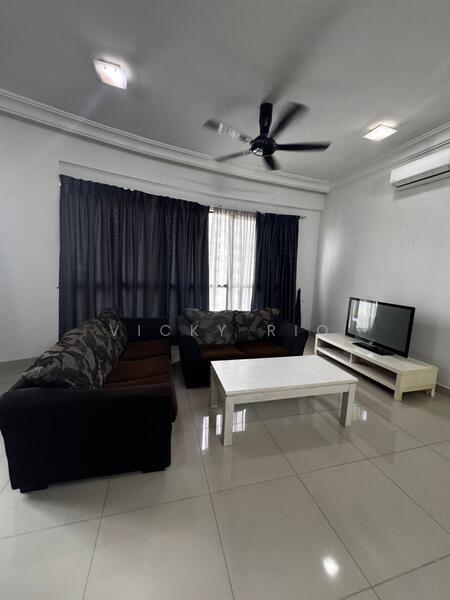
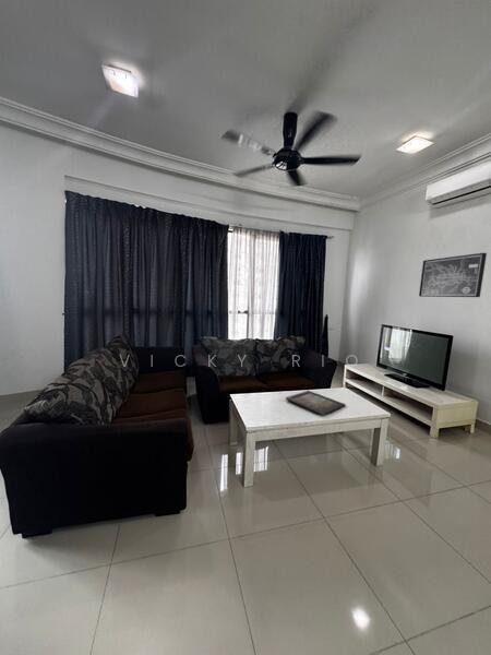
+ icon panel (314, 401)
+ wall art (448, 276)
